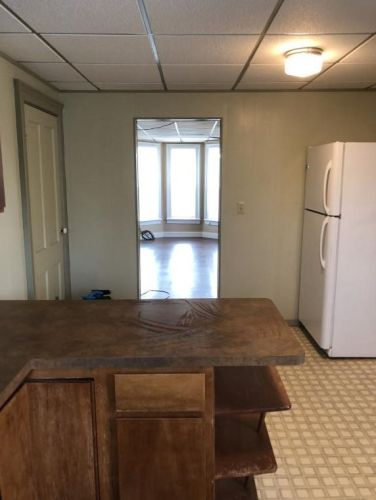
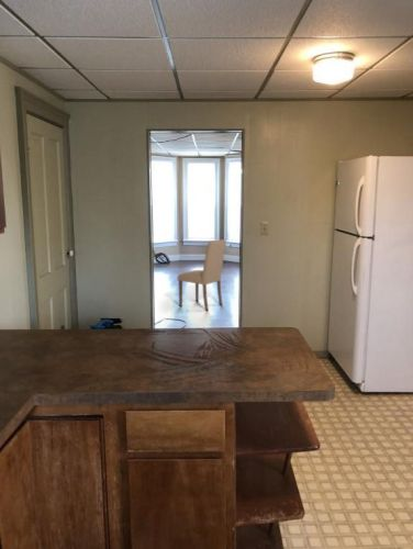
+ dining chair (201, 272)
